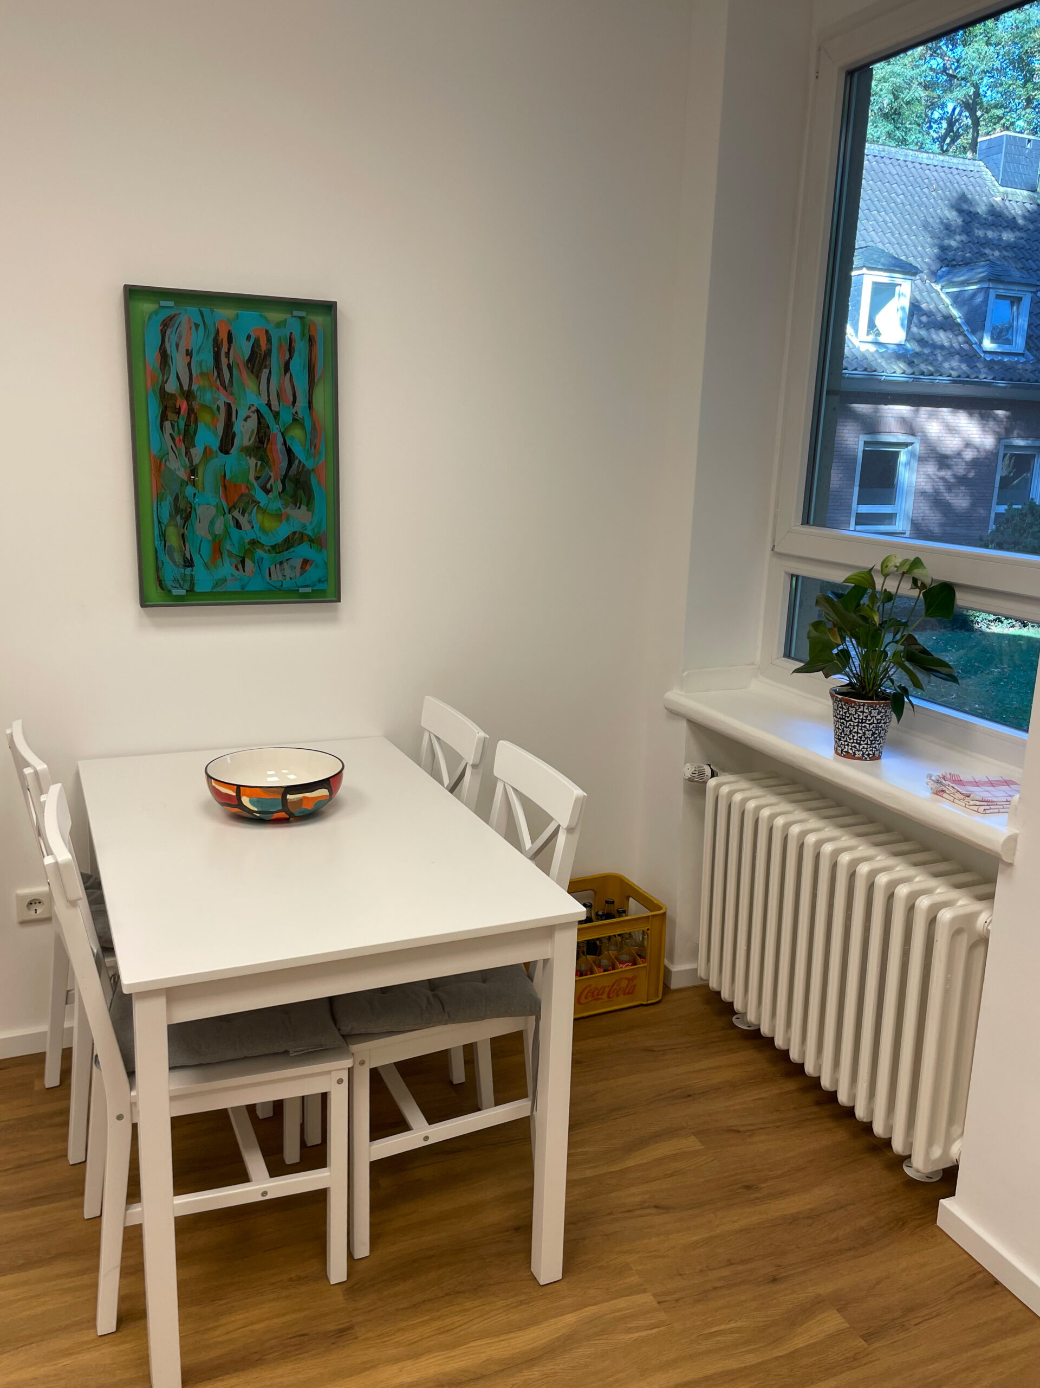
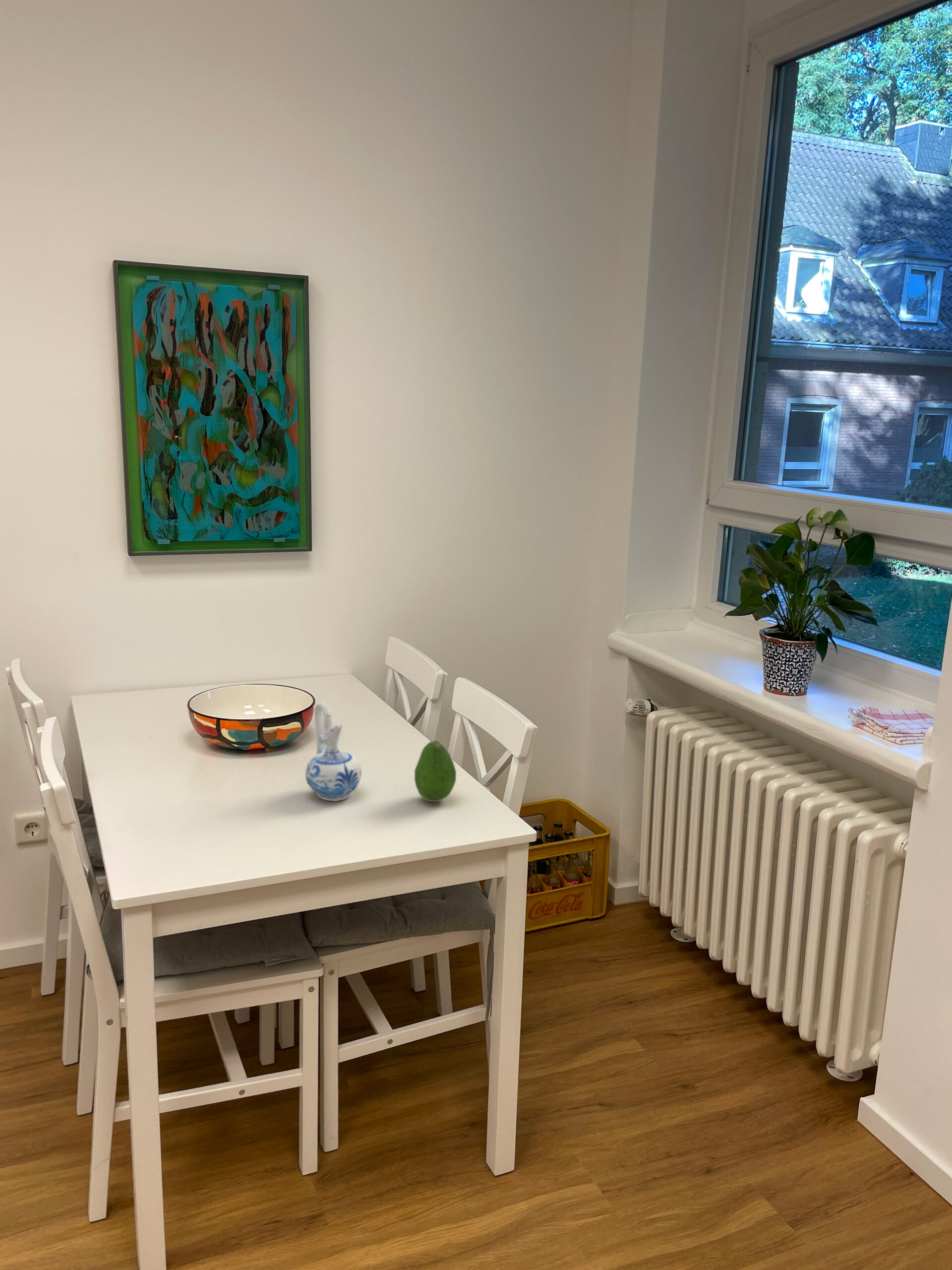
+ fruit (435, 770)
+ ceramic pitcher (333, 751)
